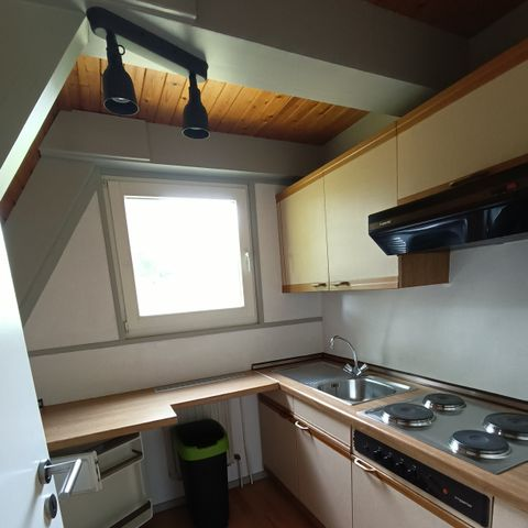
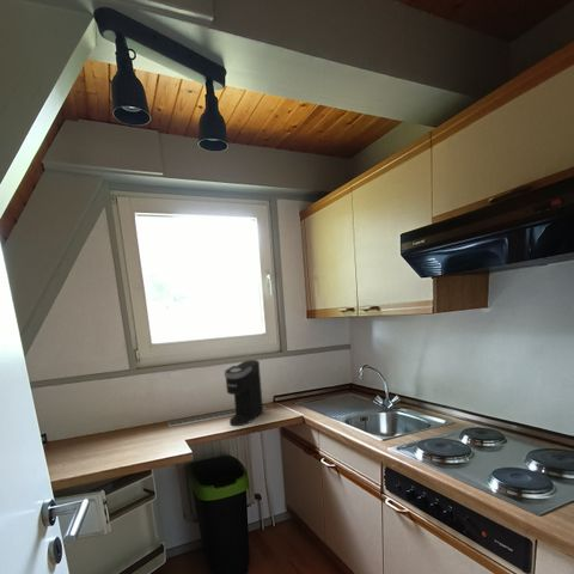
+ coffee maker (244, 391)
